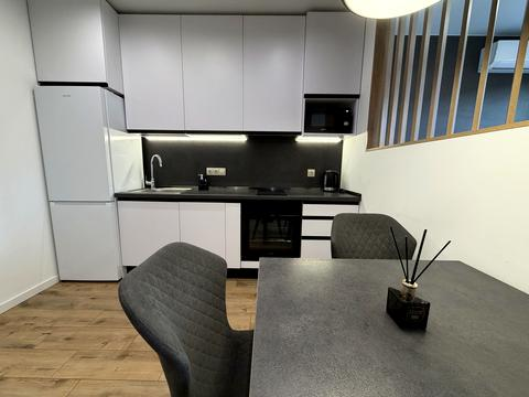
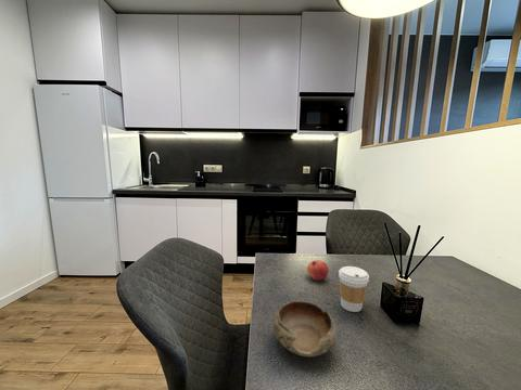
+ bowl (304, 329)
+ pomegranate (317, 269)
+ coffee cup (352, 288)
